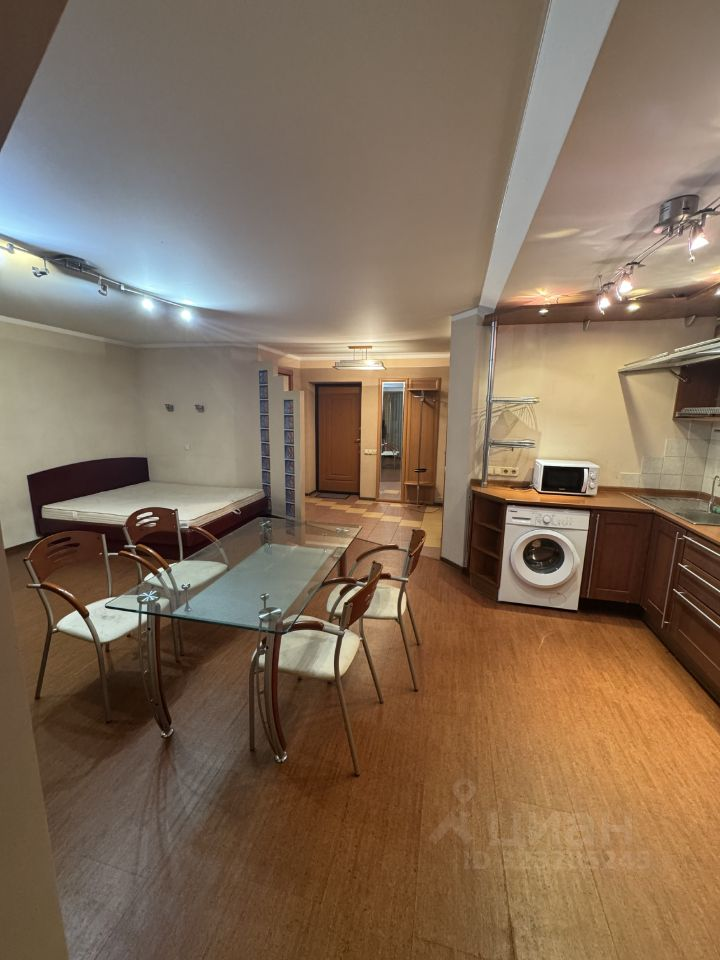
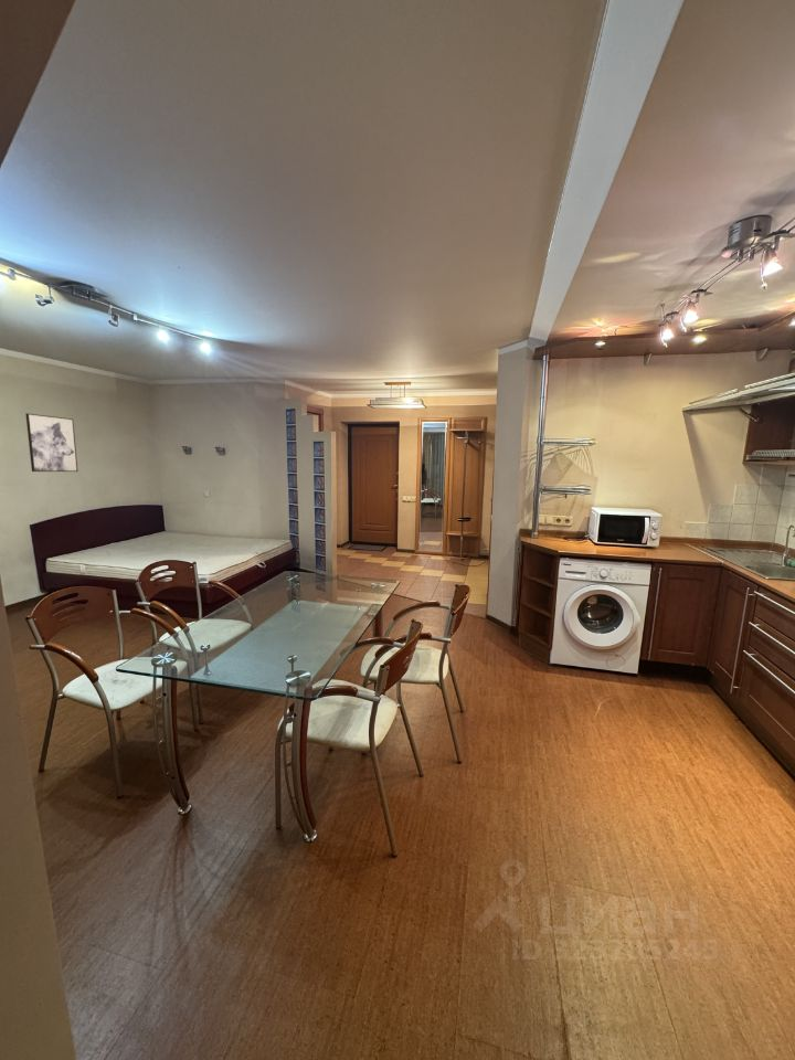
+ wall art (53, 444)
